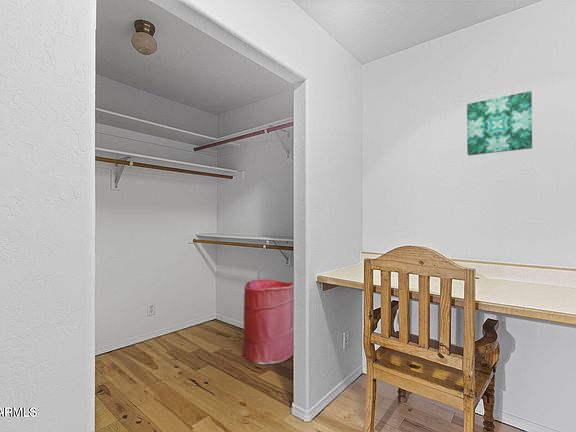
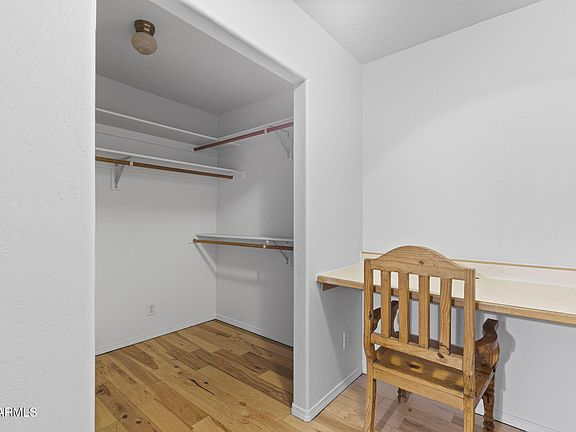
- laundry hamper (270, 316)
- wall art (498, 125)
